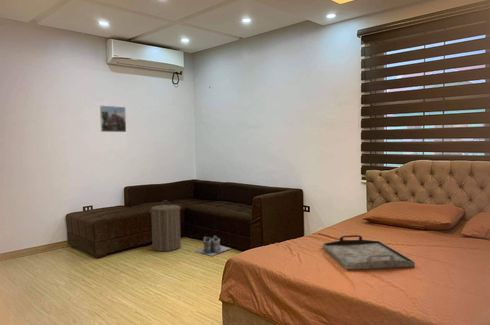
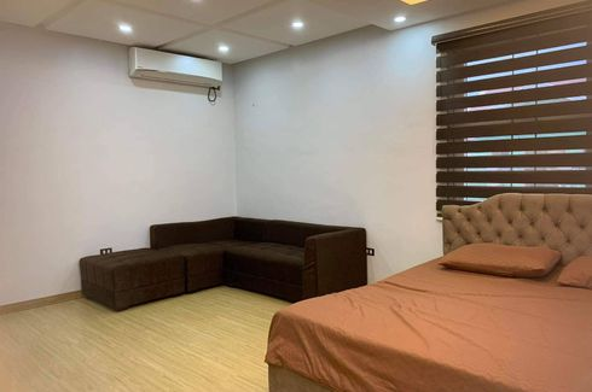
- laundry hamper (166, 223)
- serving tray (364, 249)
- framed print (113, 119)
- boots (212, 242)
